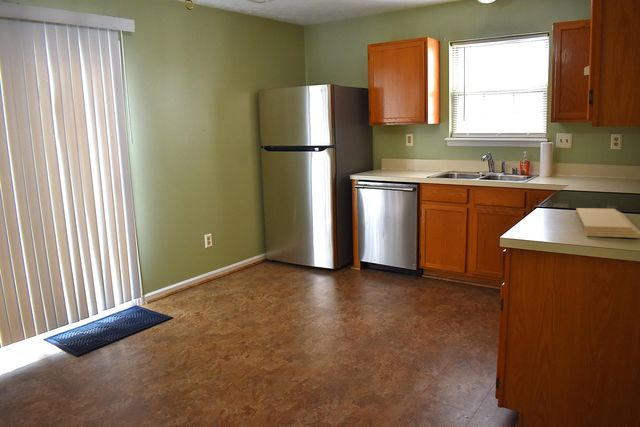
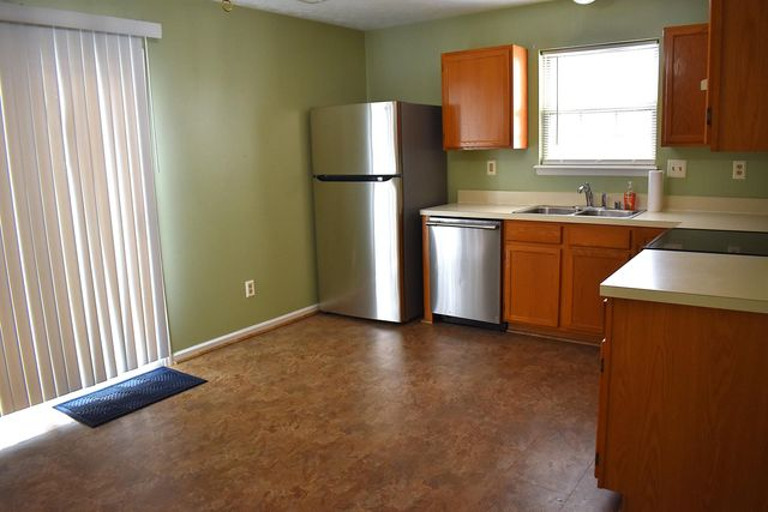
- cutting board (605, 220)
